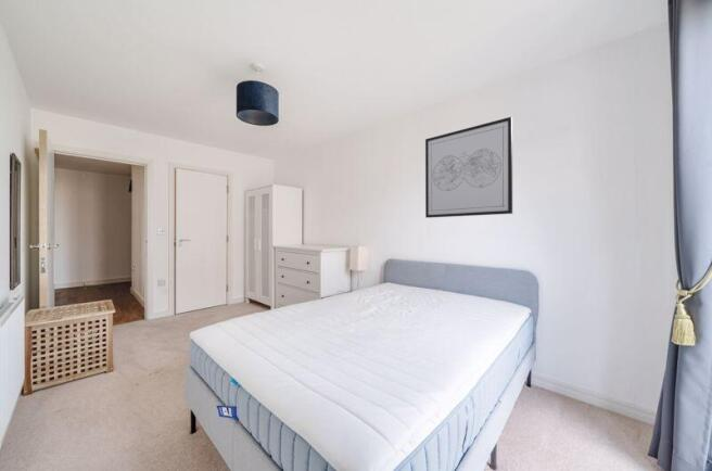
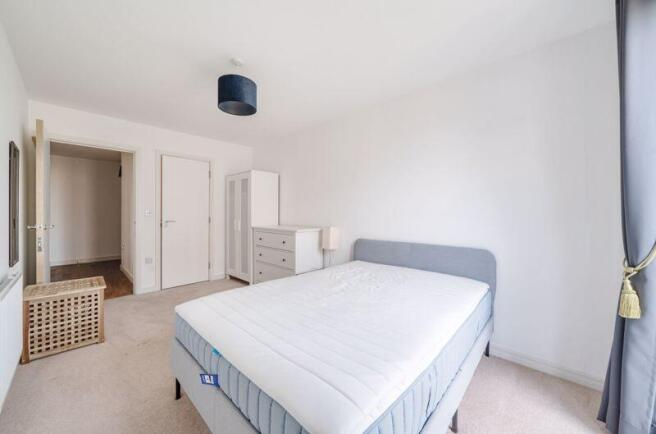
- wall art (465, 173)
